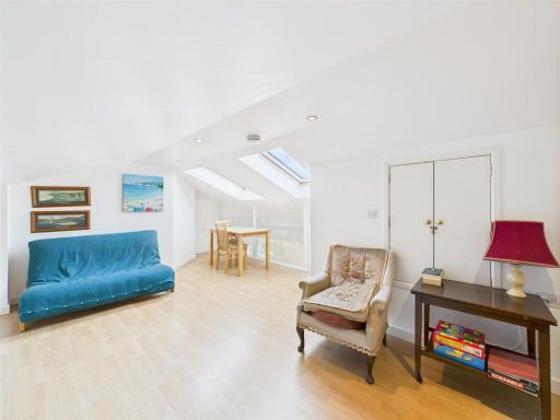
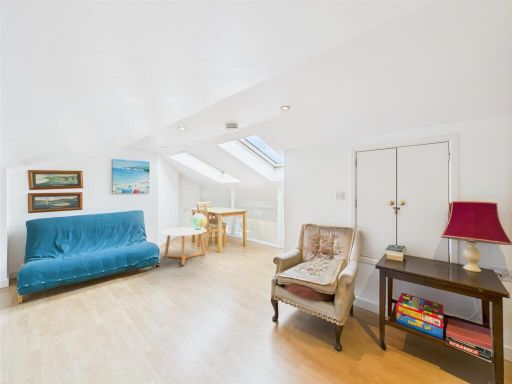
+ coffee table (183, 244)
+ decorative globe (198, 221)
